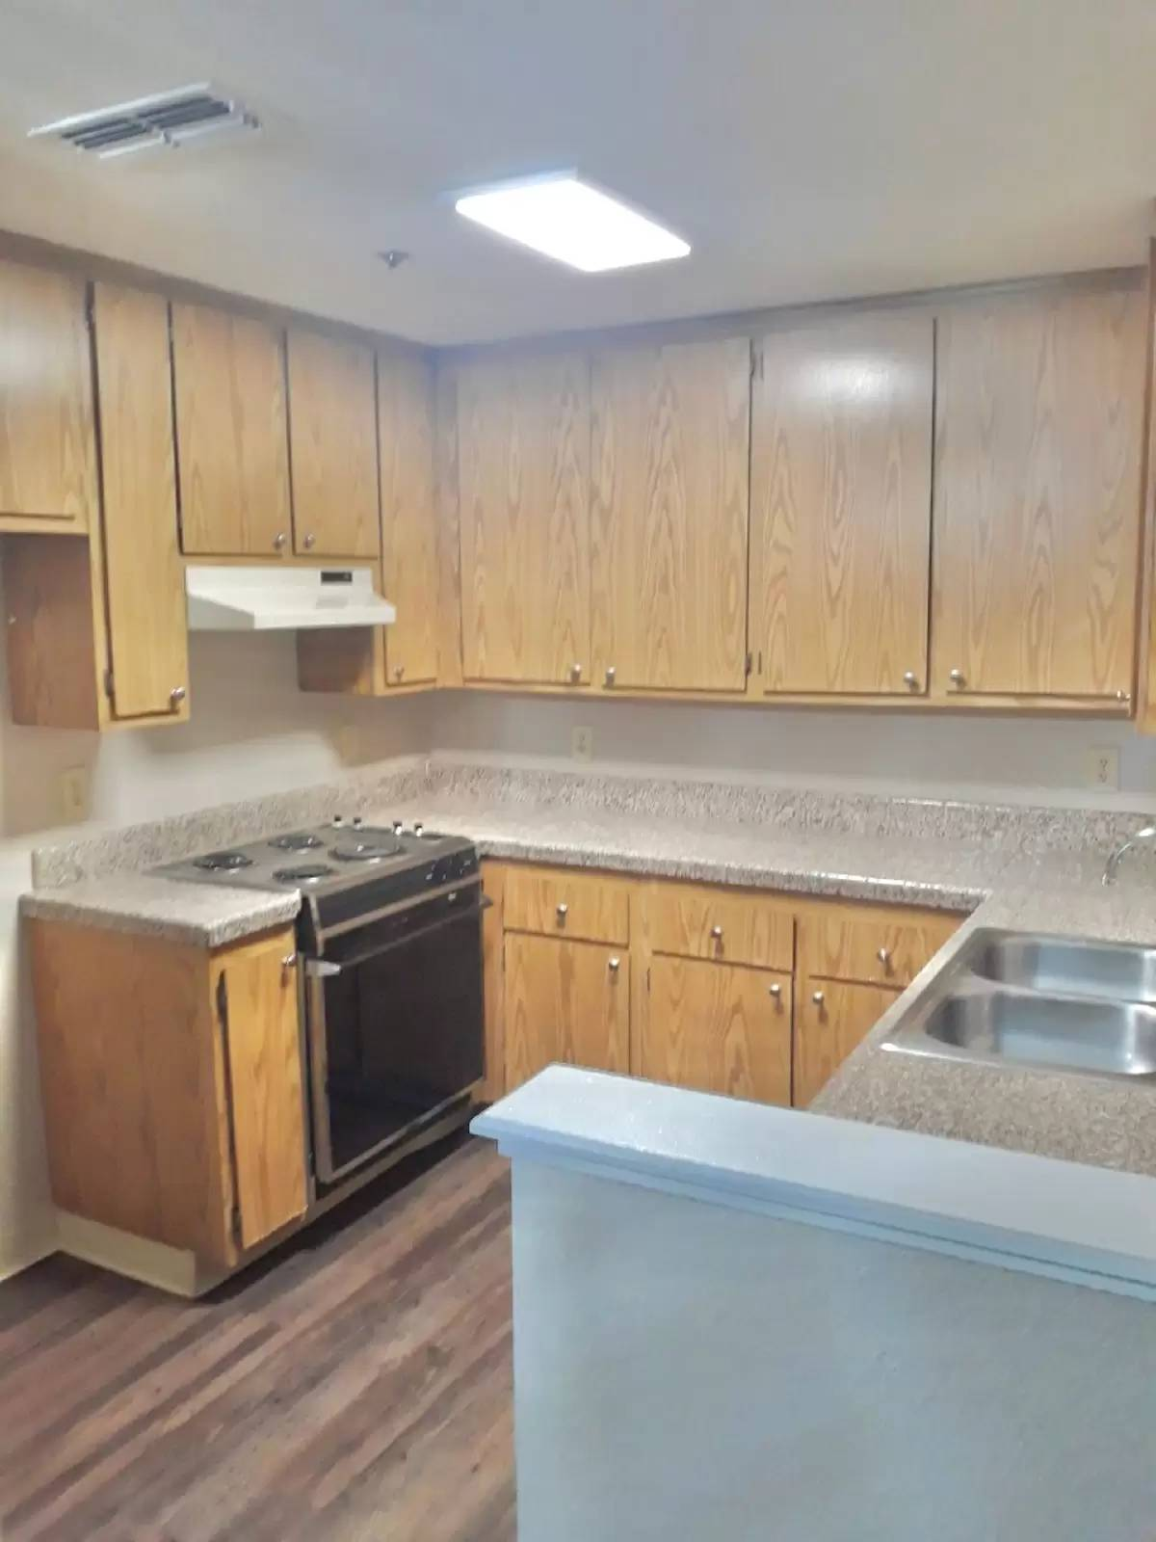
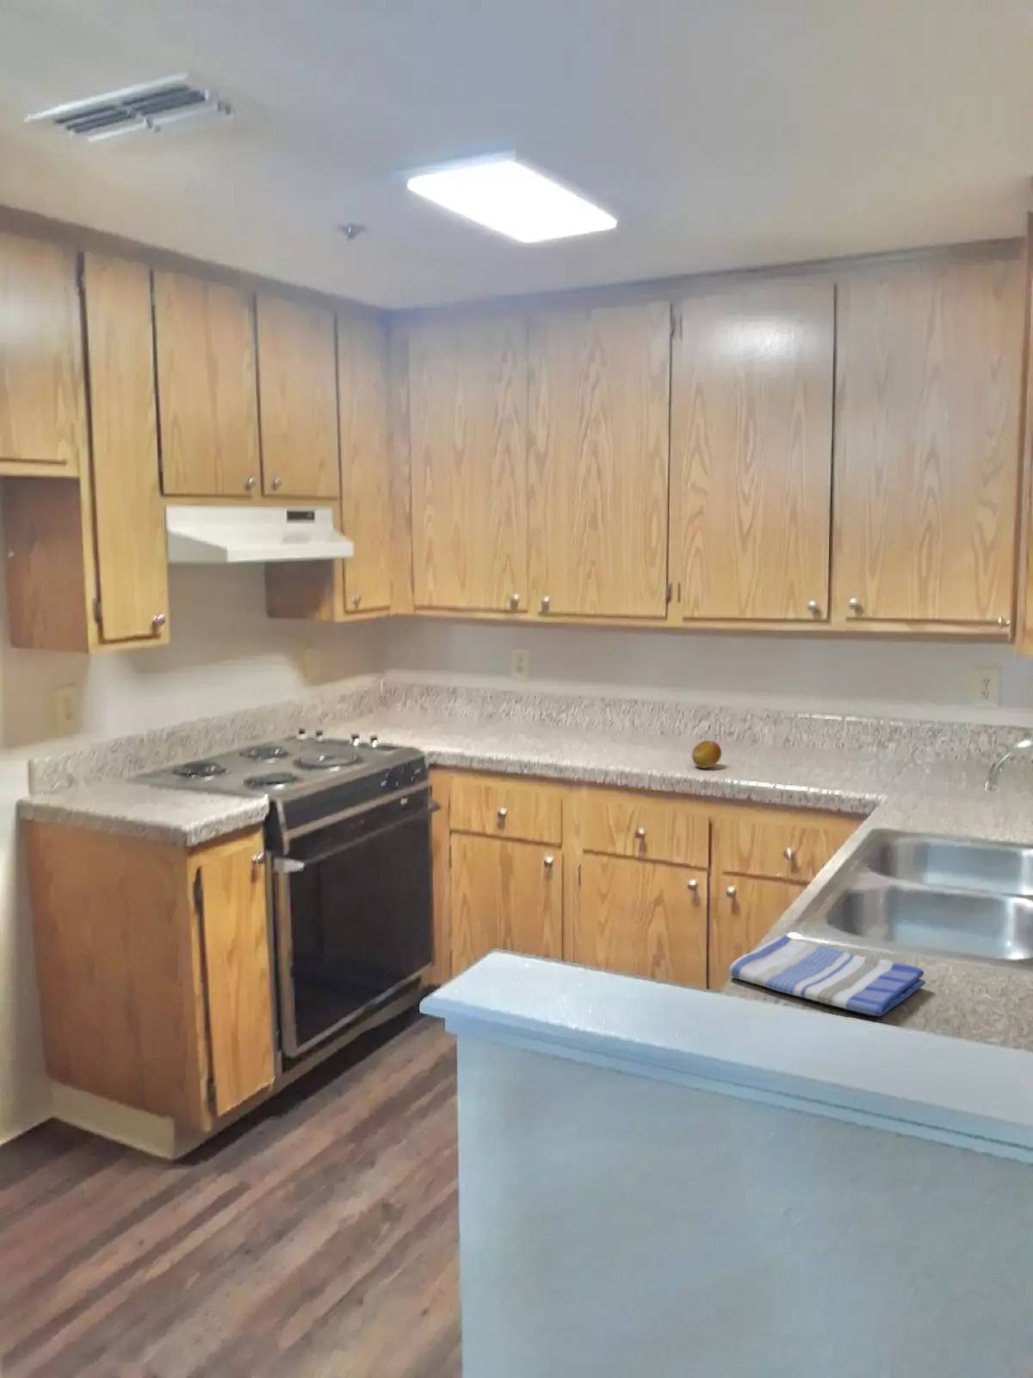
+ fruit (706, 754)
+ dish towel (825, 972)
